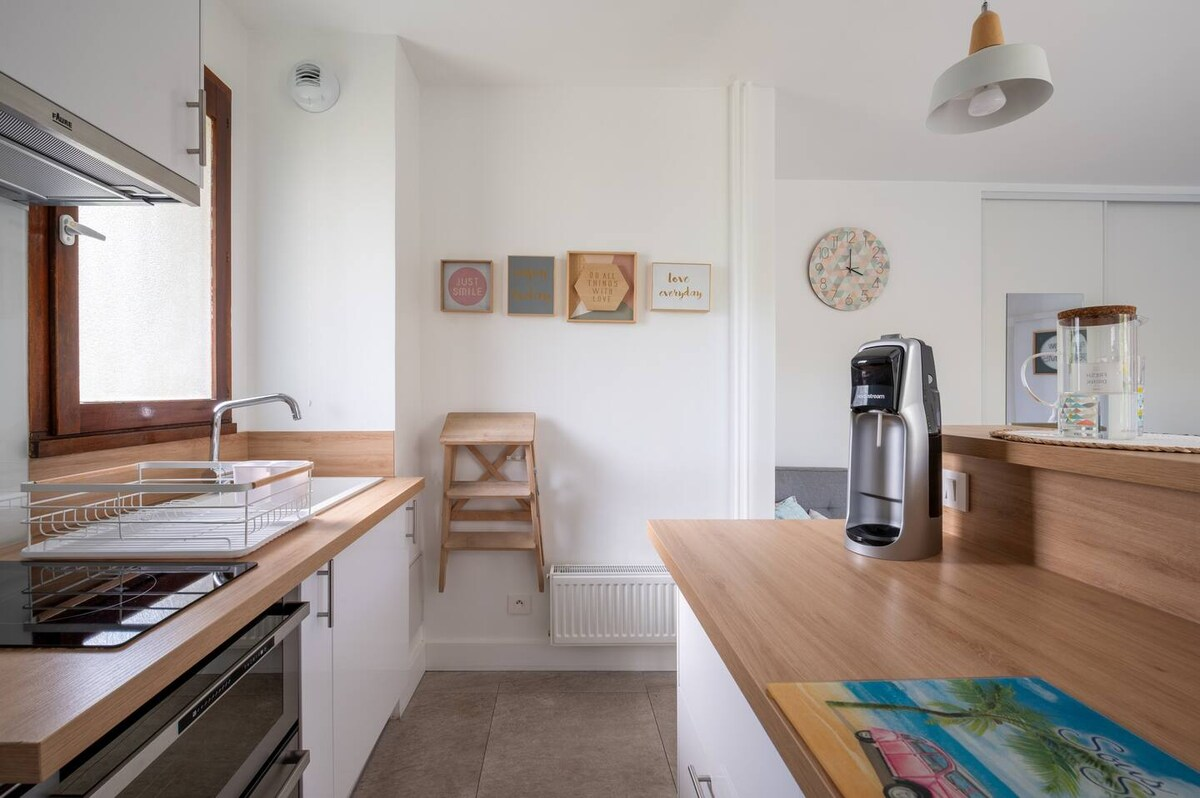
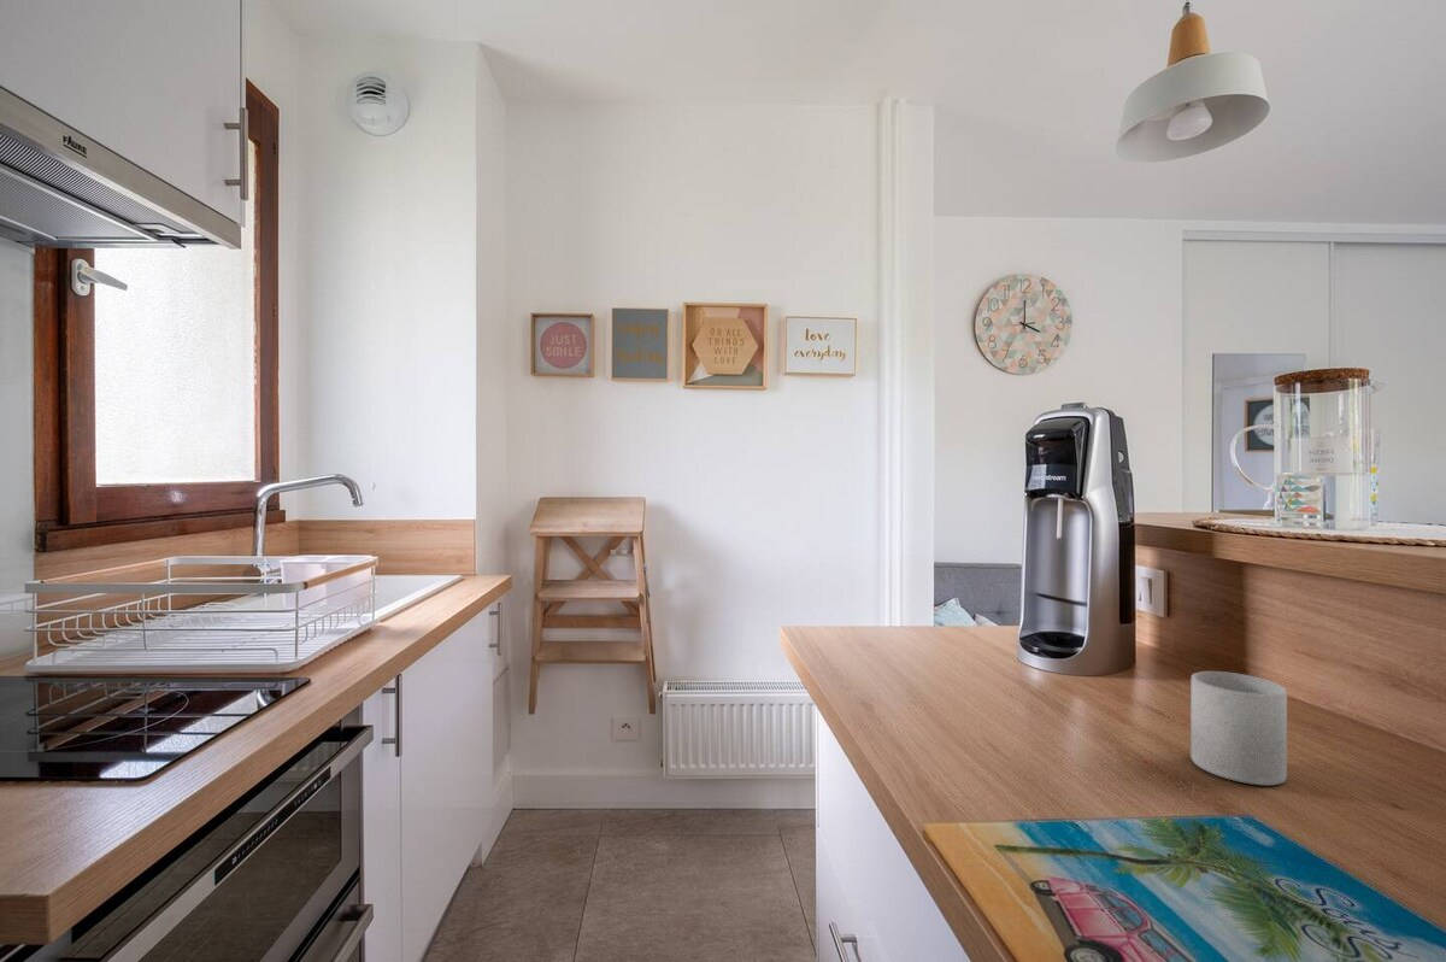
+ mug (1241, 721)
